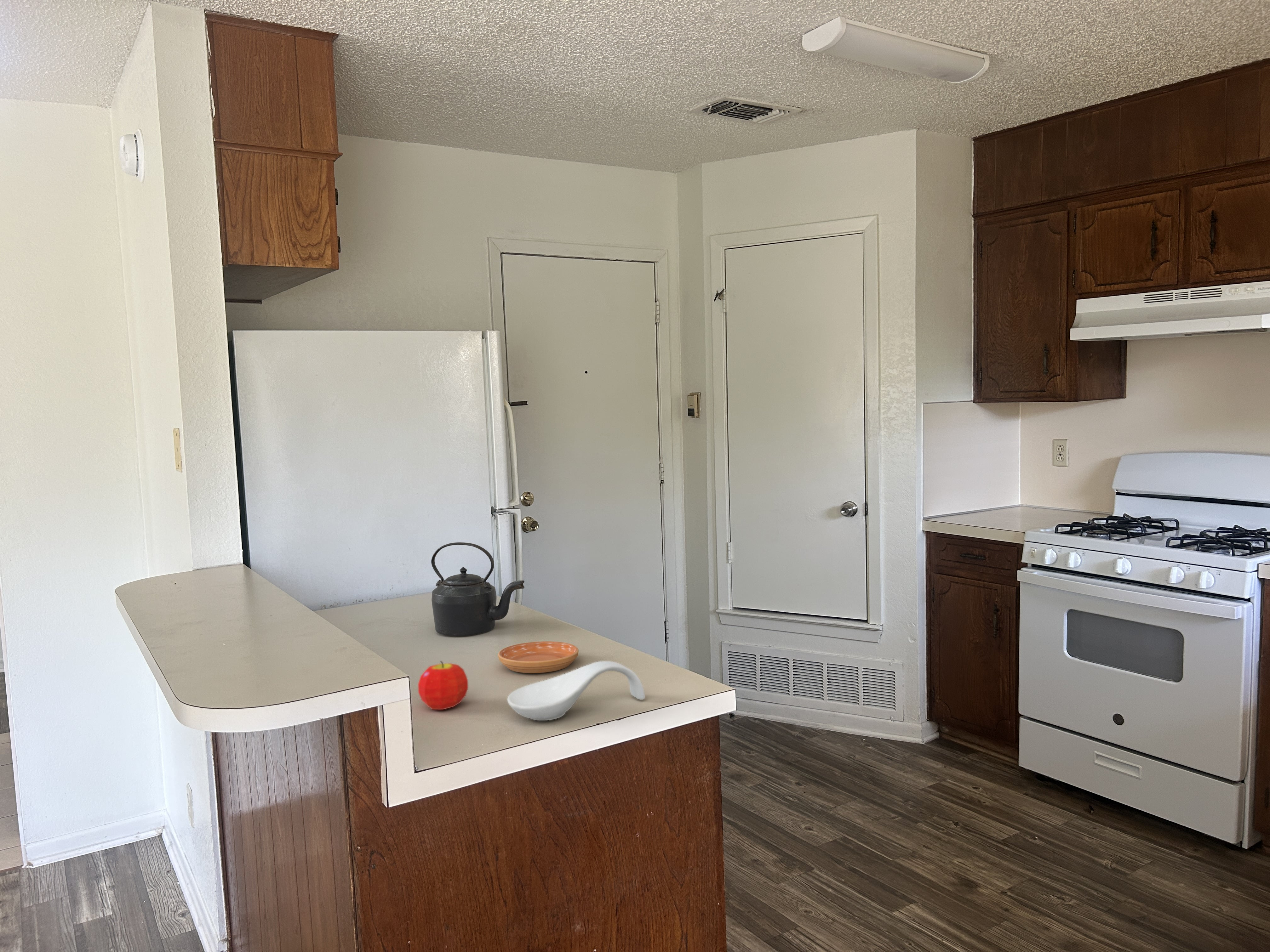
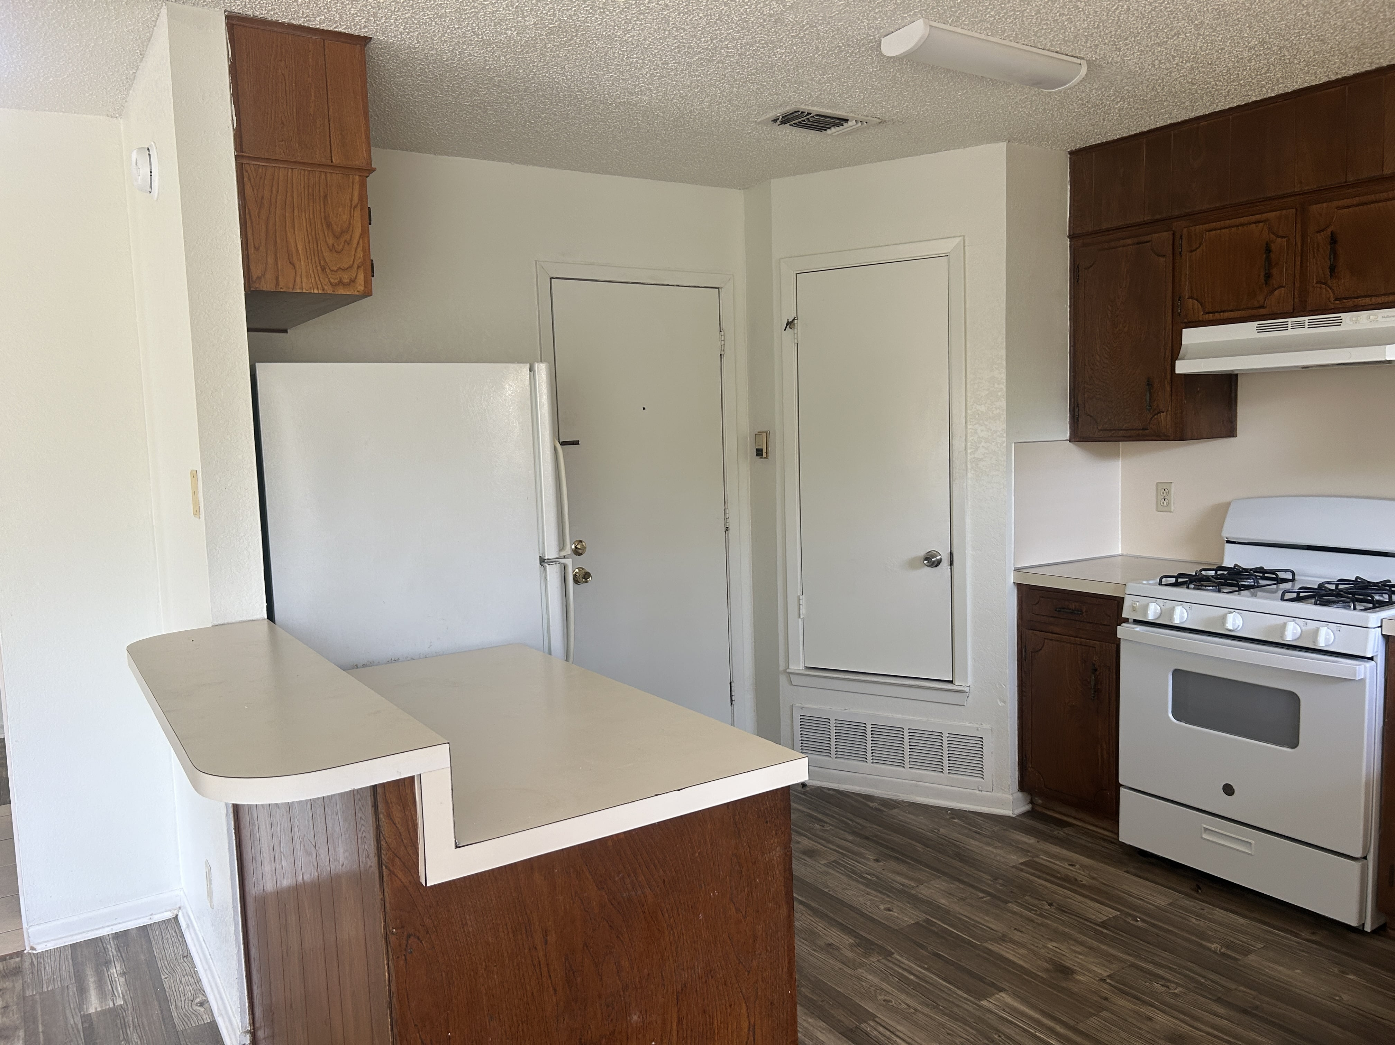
- saucer (539, 658)
- kettle (478, 586)
- spoon rest (576, 688)
- fruit (443, 683)
